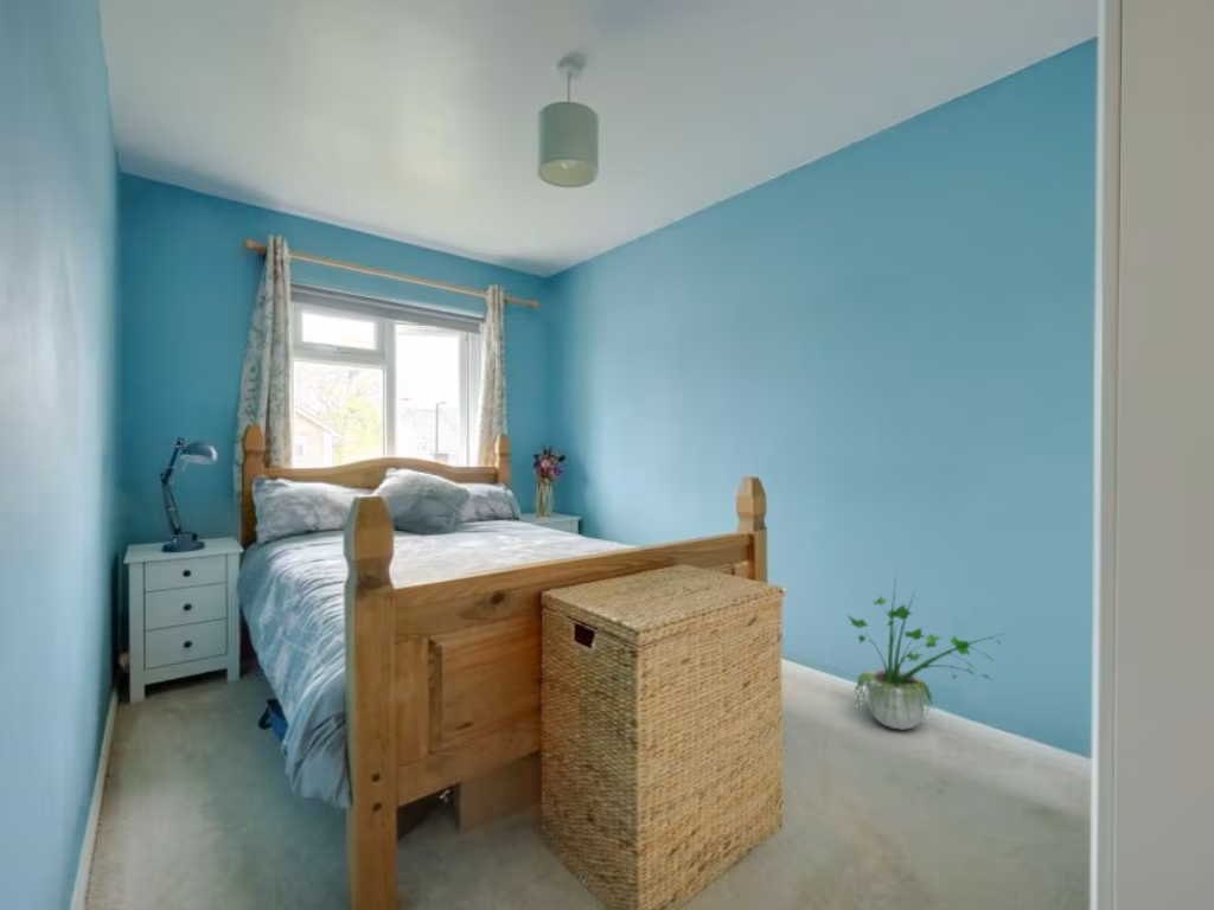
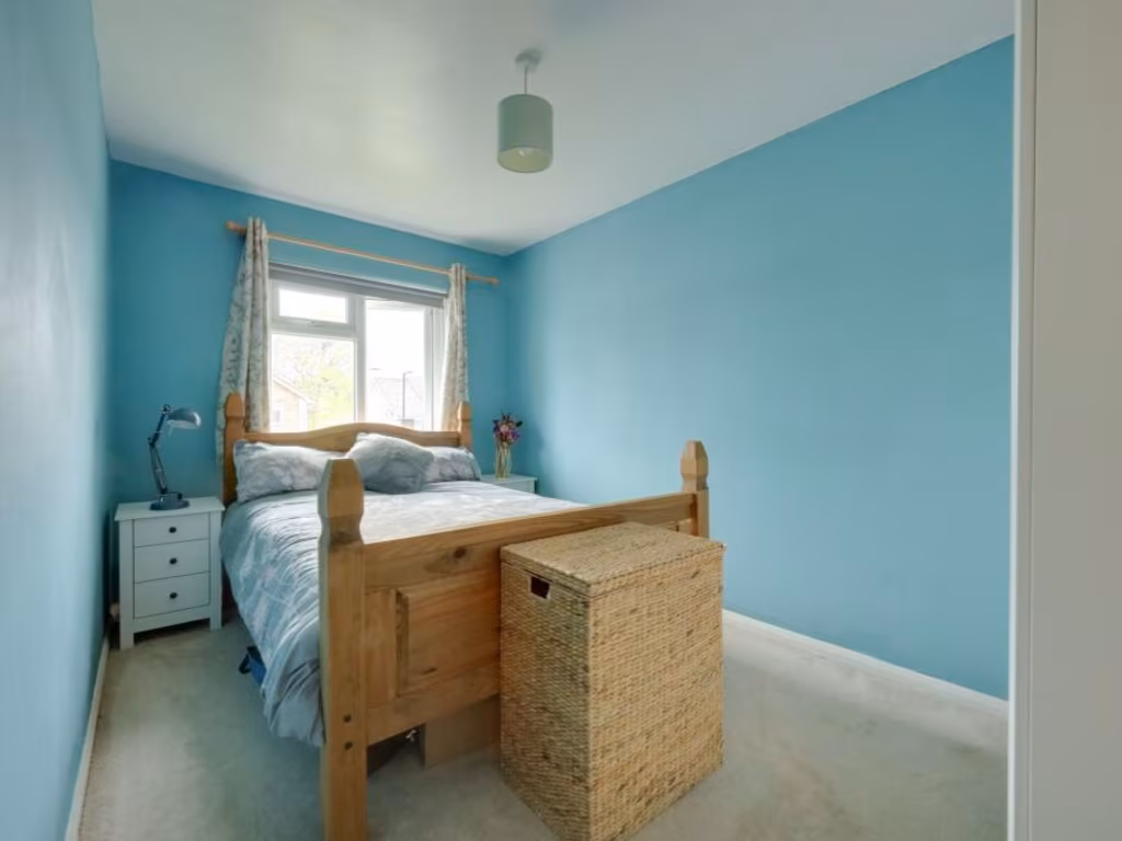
- potted plant (920, 655)
